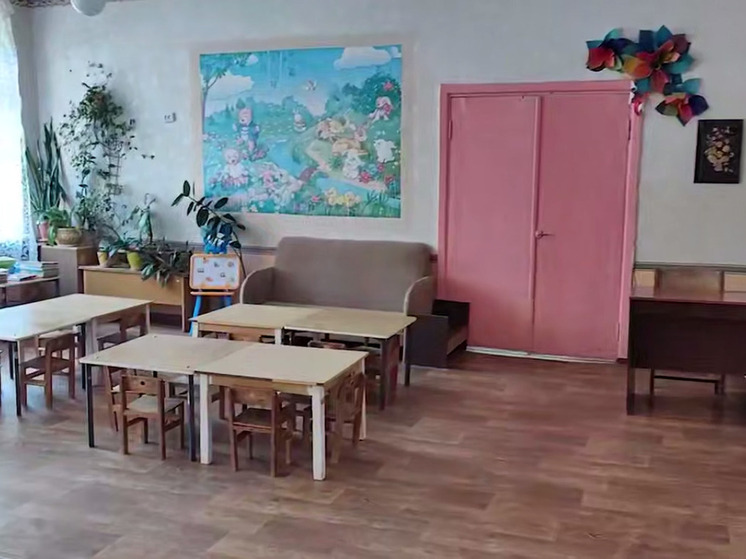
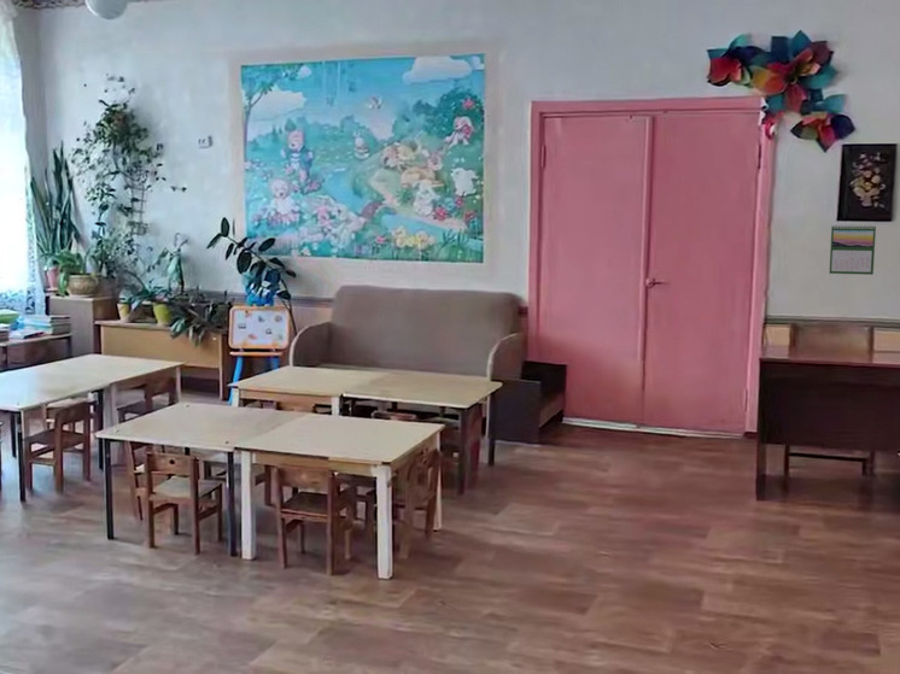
+ calendar (852, 248)
